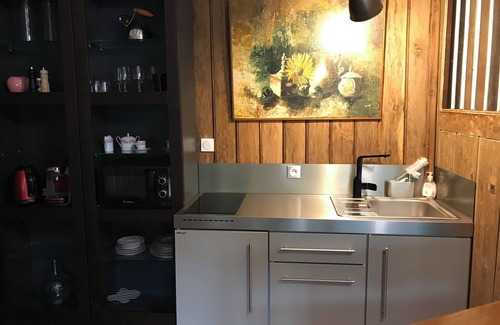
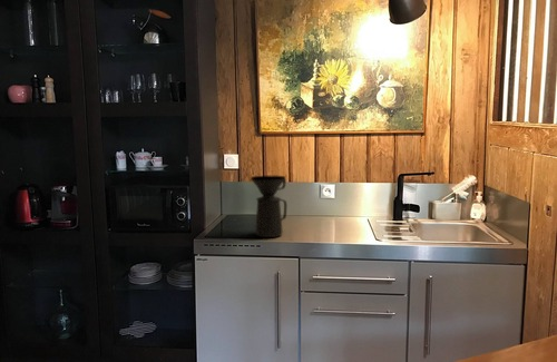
+ coffee maker (268, 206)
